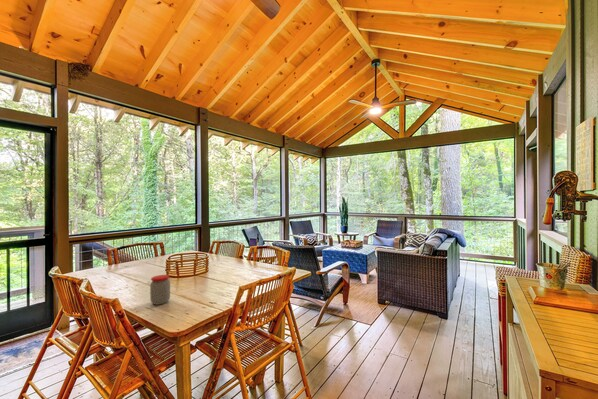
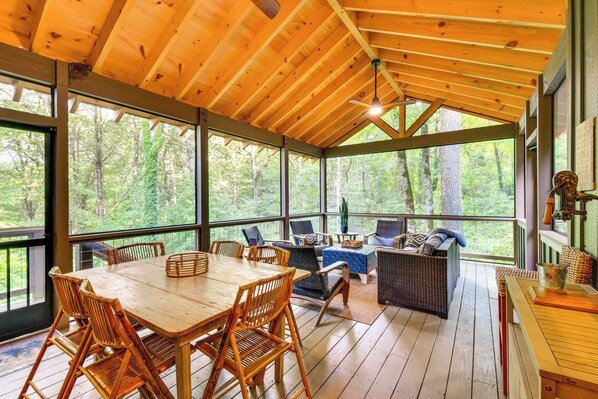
- jar (160, 289)
